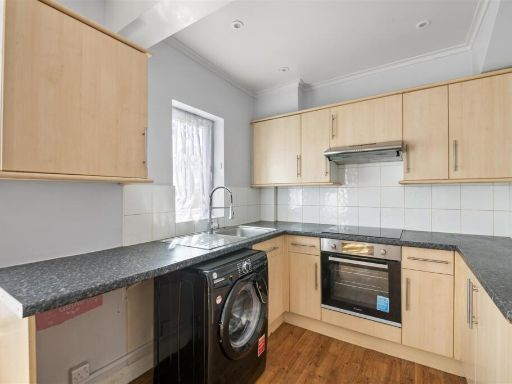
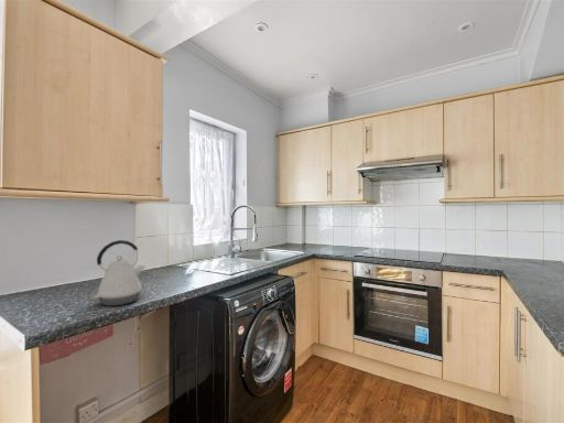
+ kettle (121, 270)
